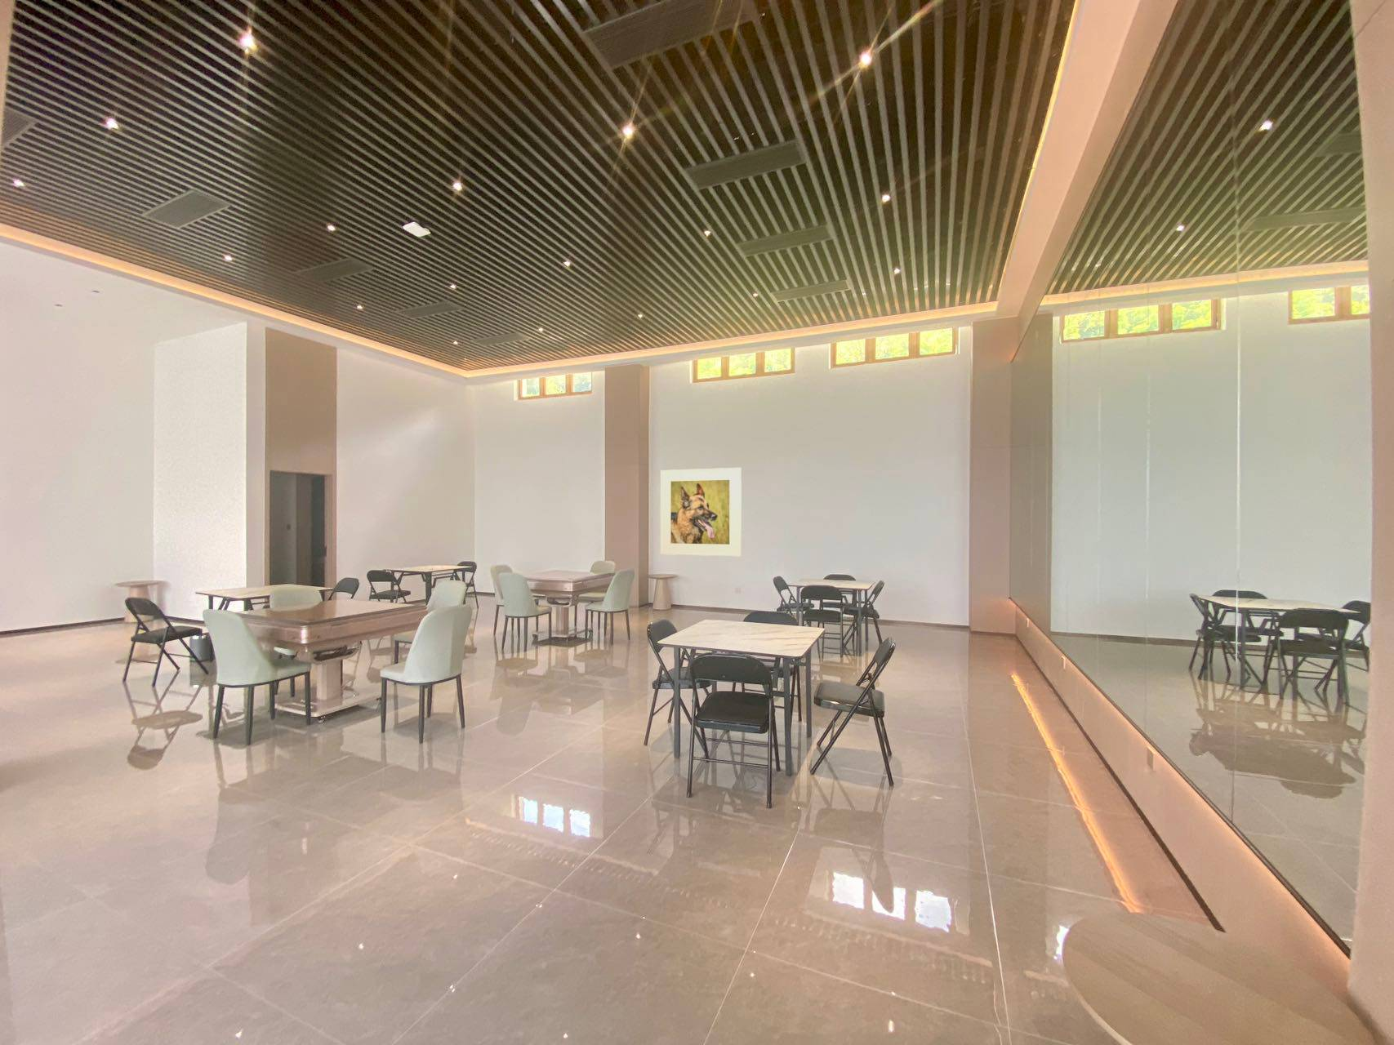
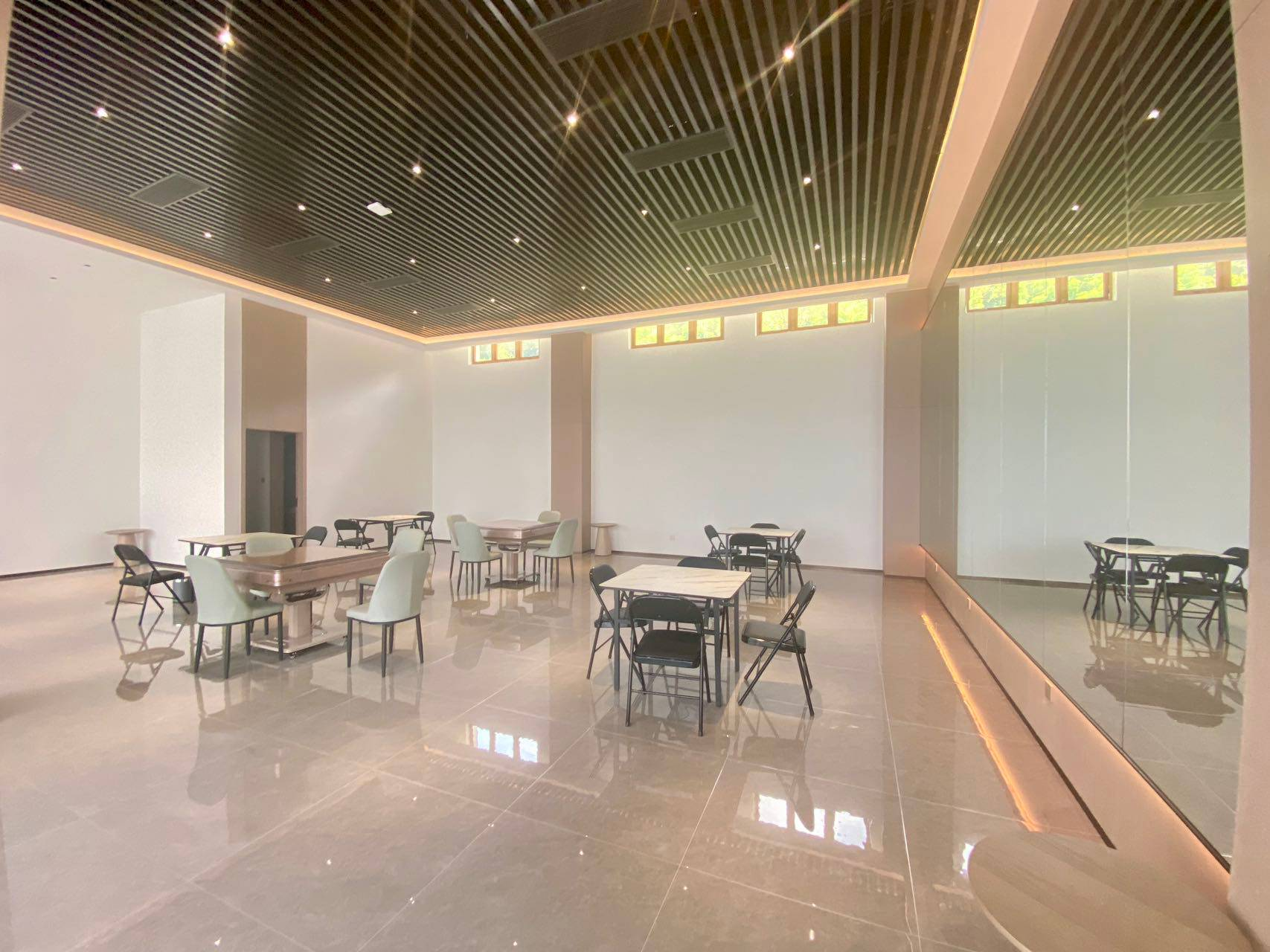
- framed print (699, 512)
